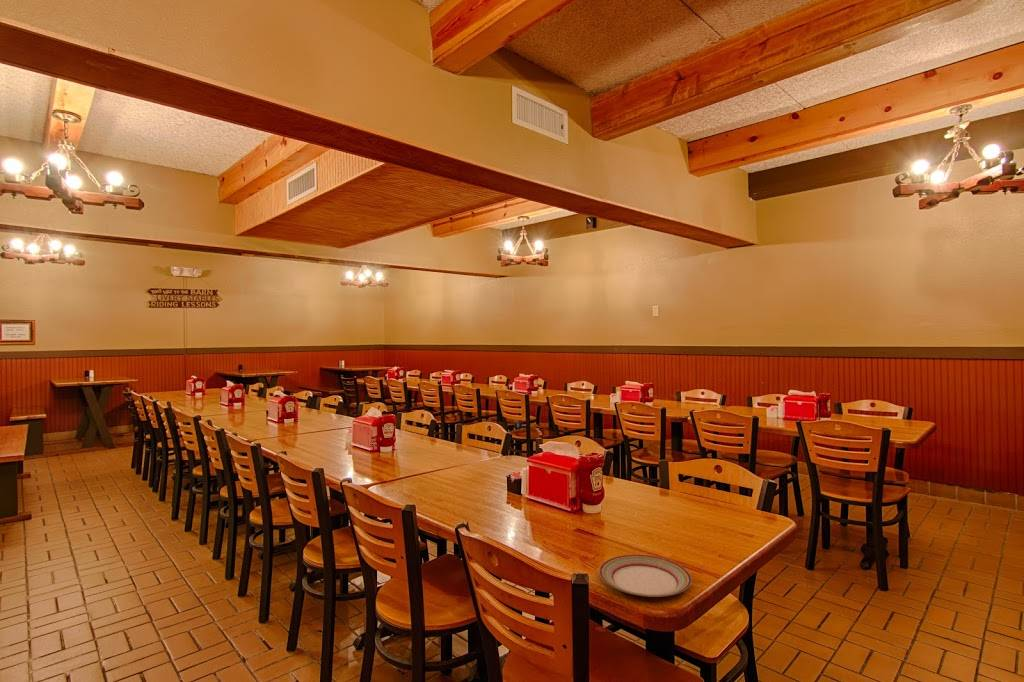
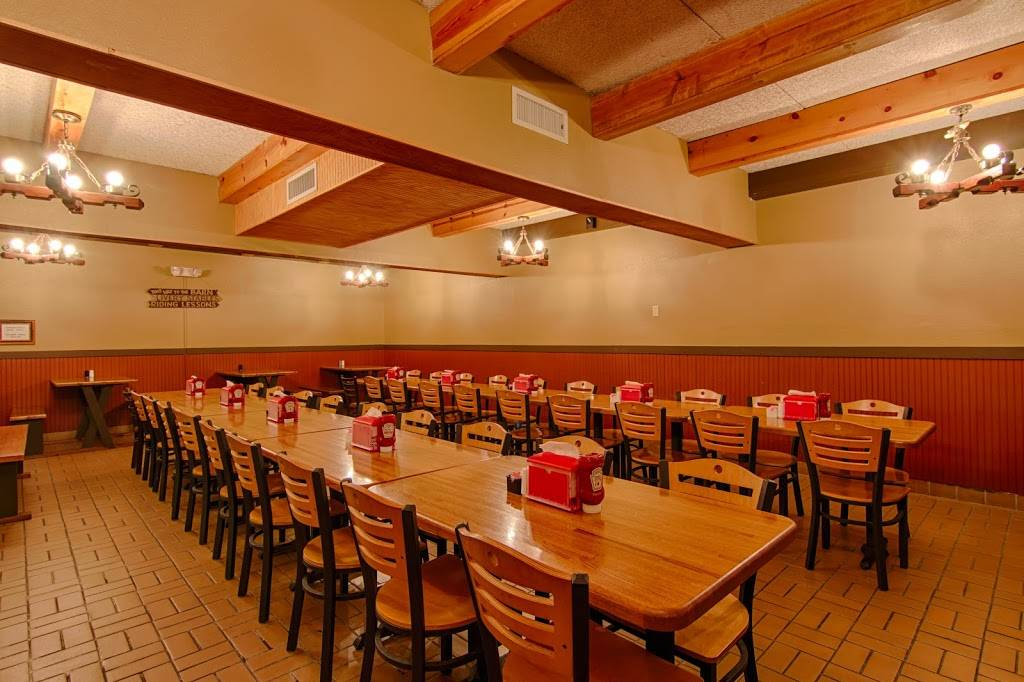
- plate (644, 577)
